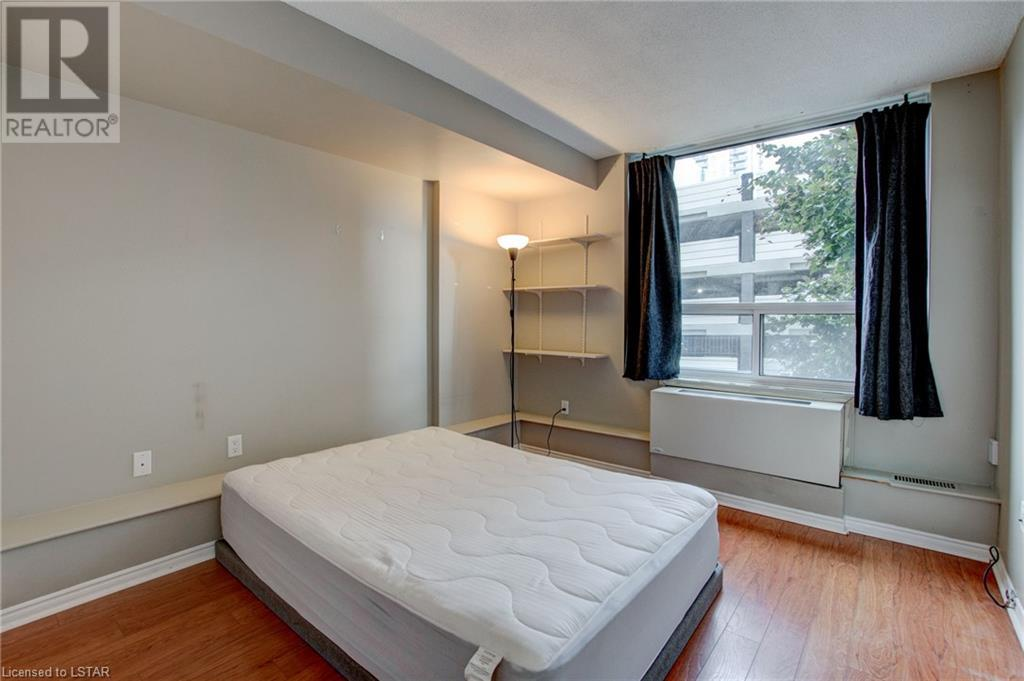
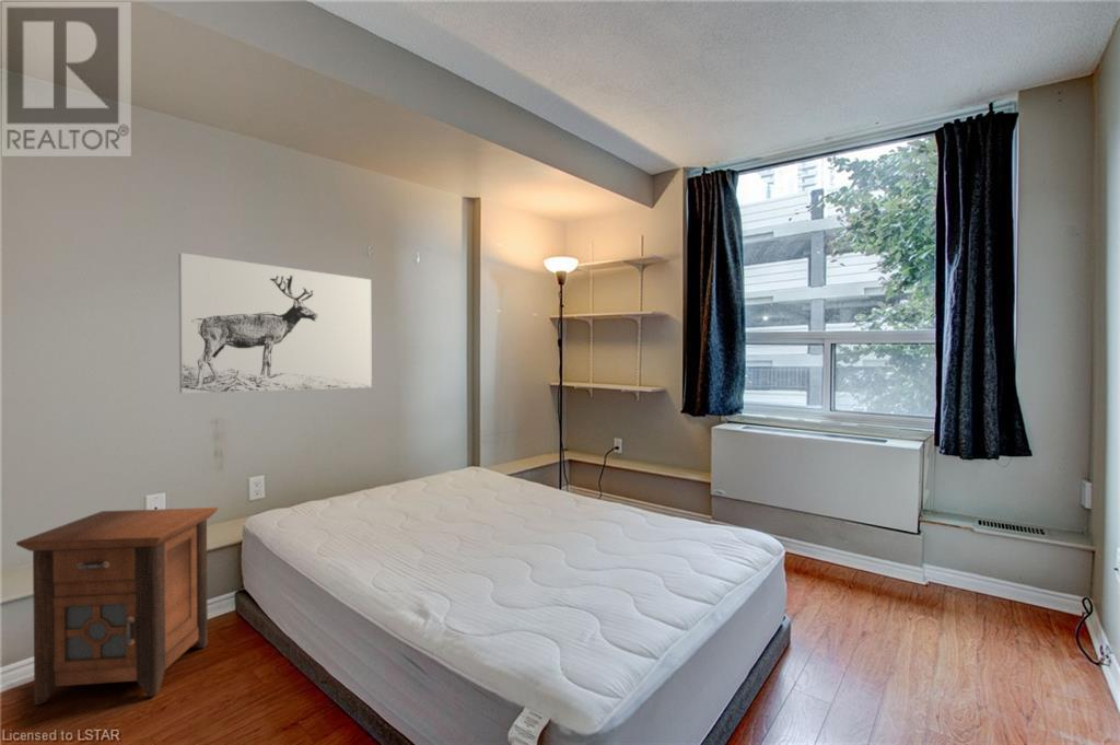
+ nightstand (128, 597)
+ wall art (287, 328)
